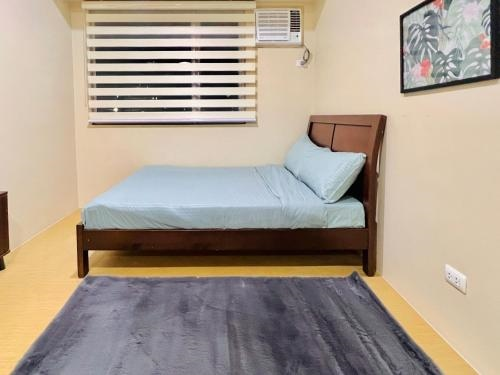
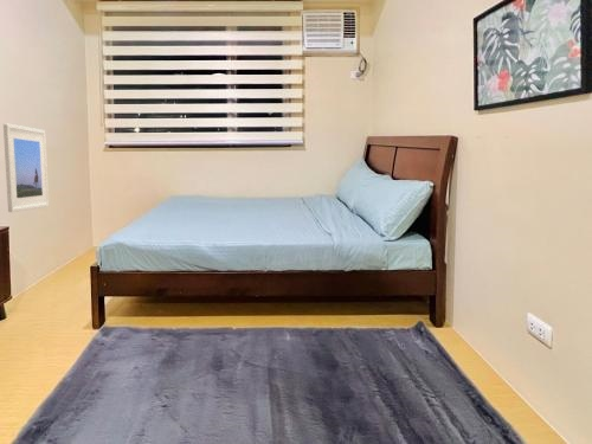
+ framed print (27, 168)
